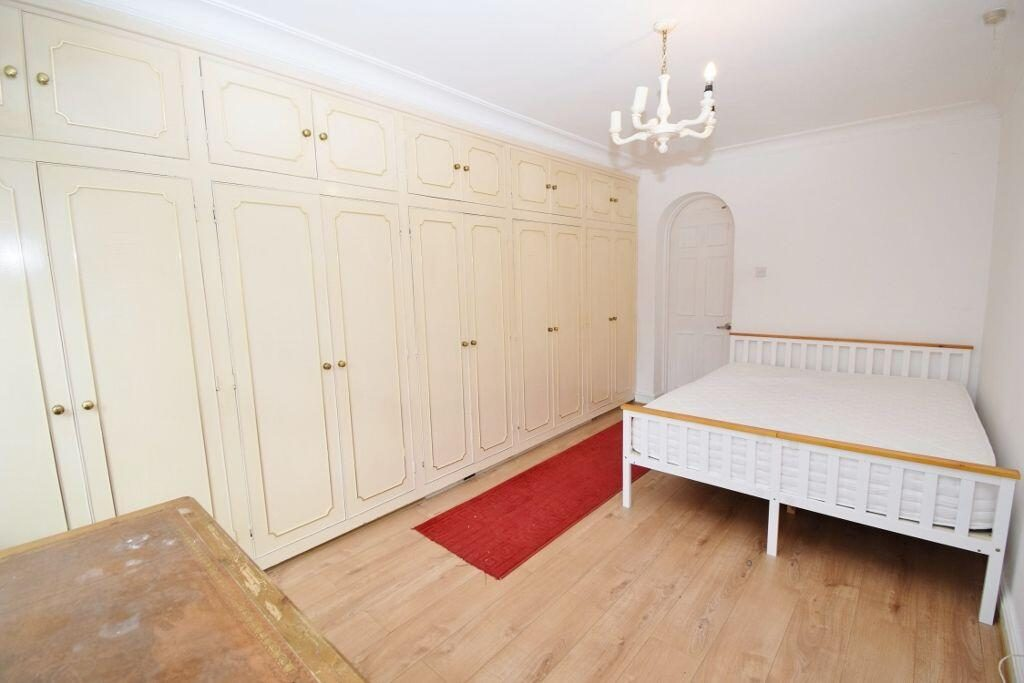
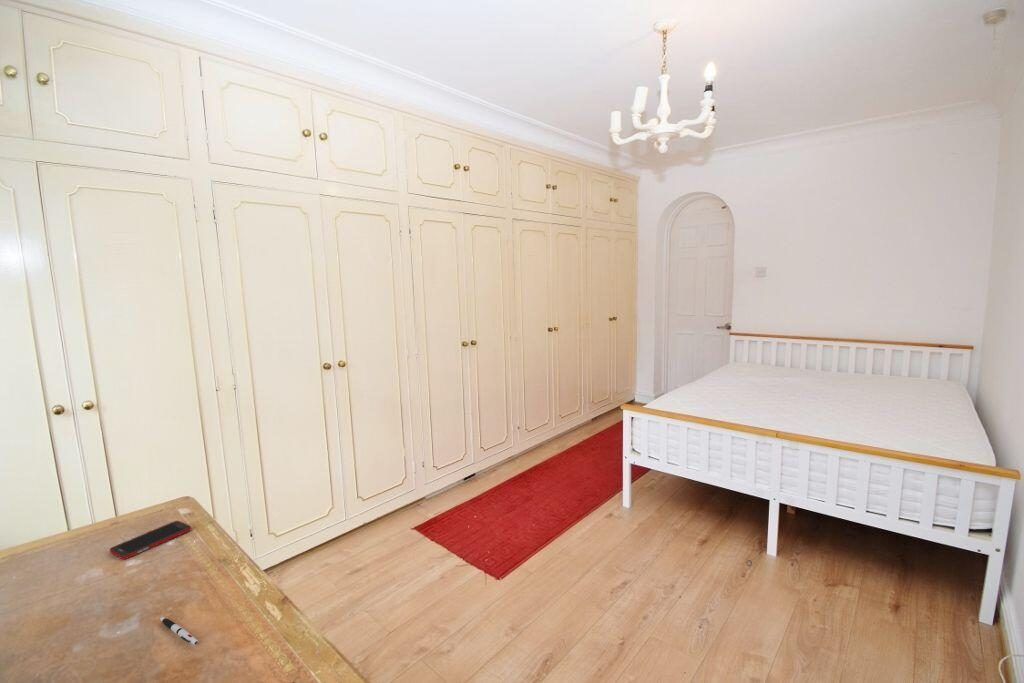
+ cell phone (152, 538)
+ pen (176, 629)
